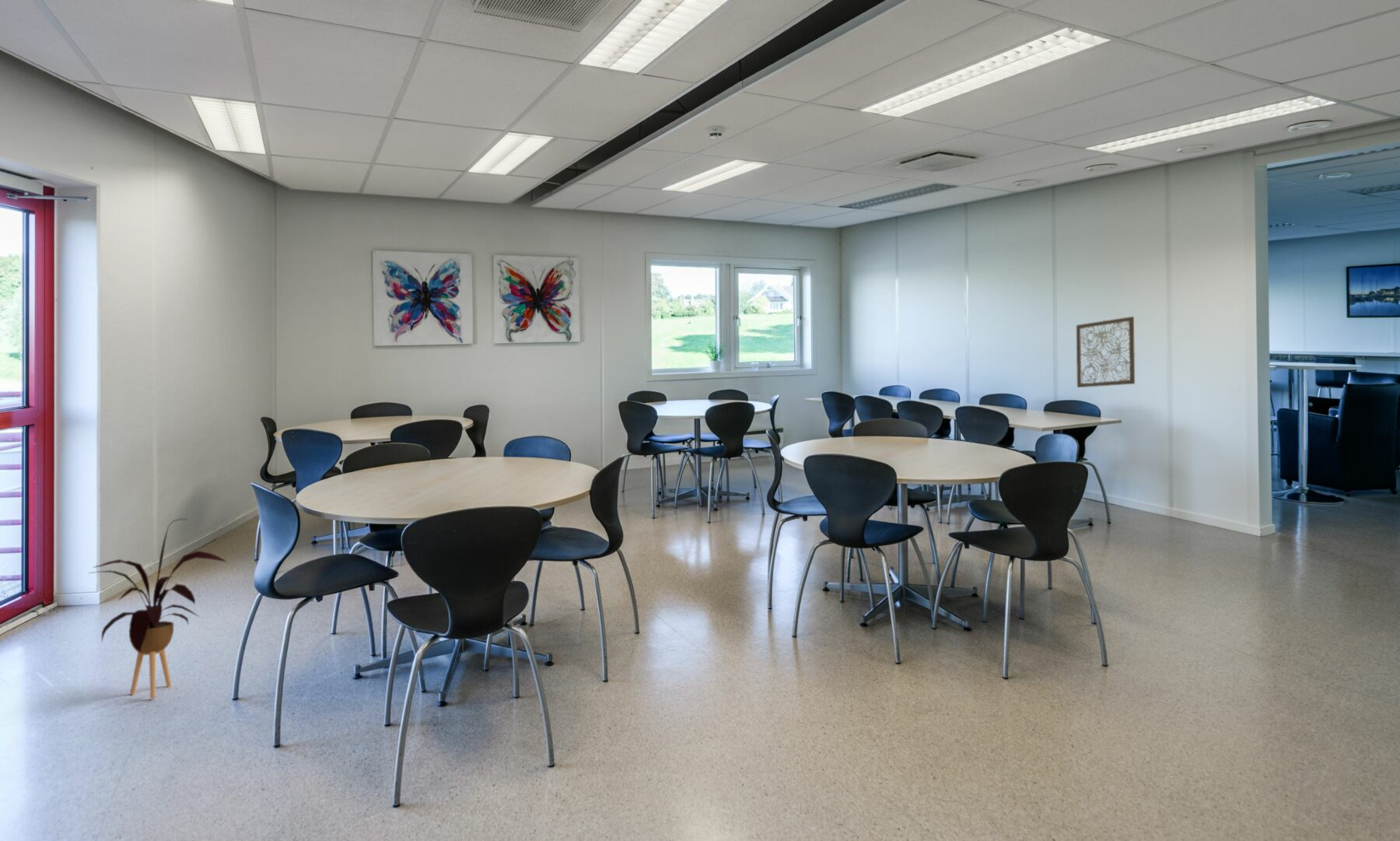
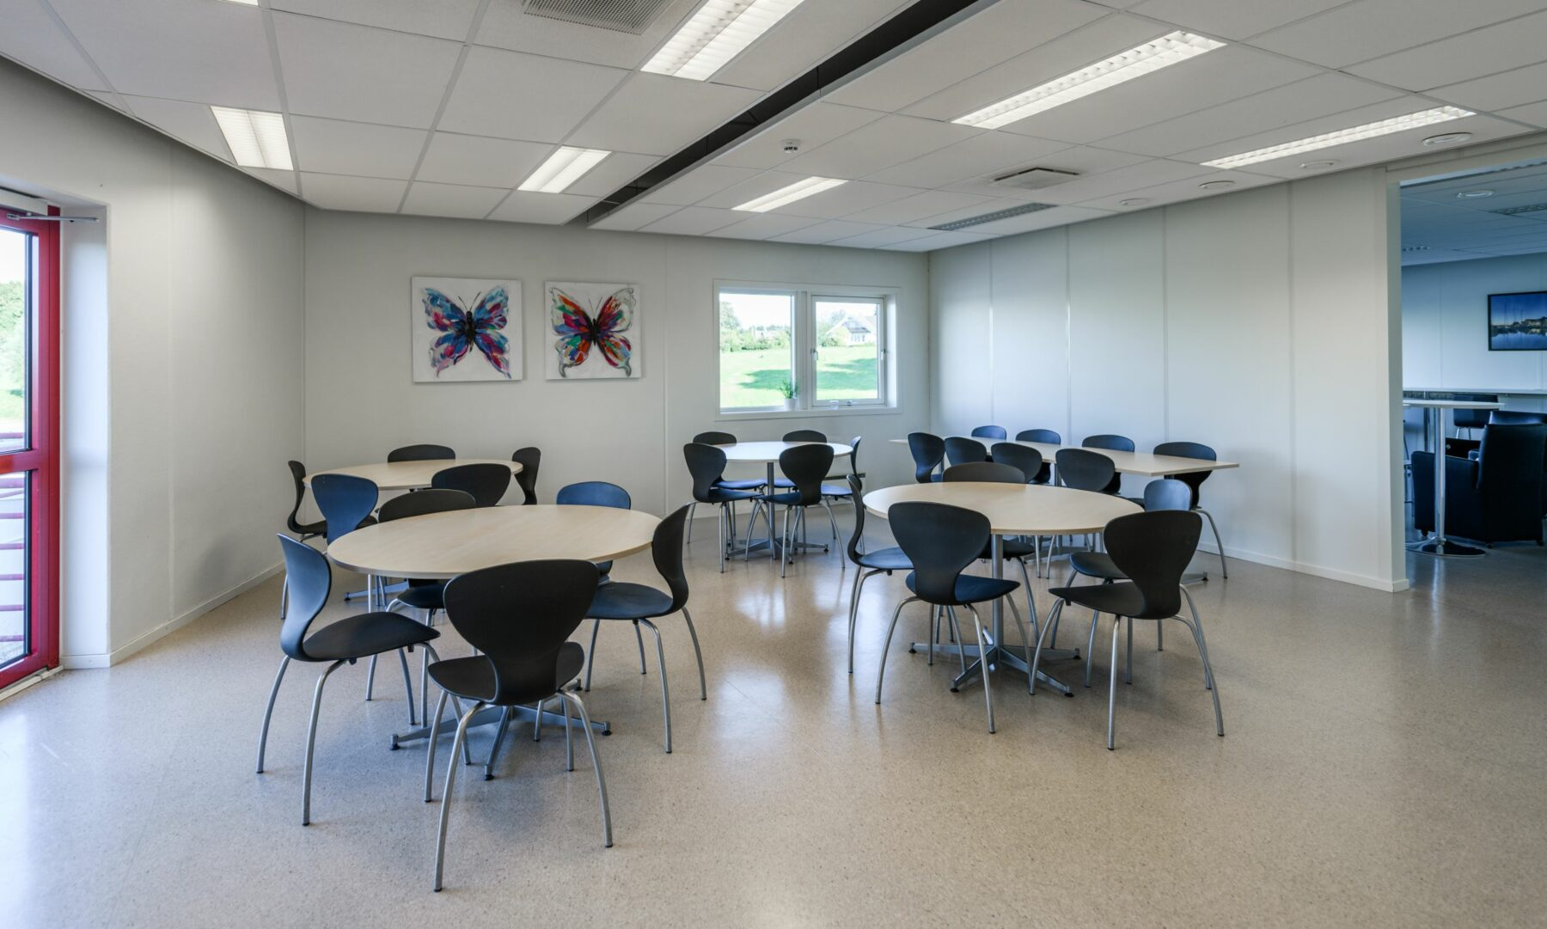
- wall art (1107, 352)
- house plant (152, 608)
